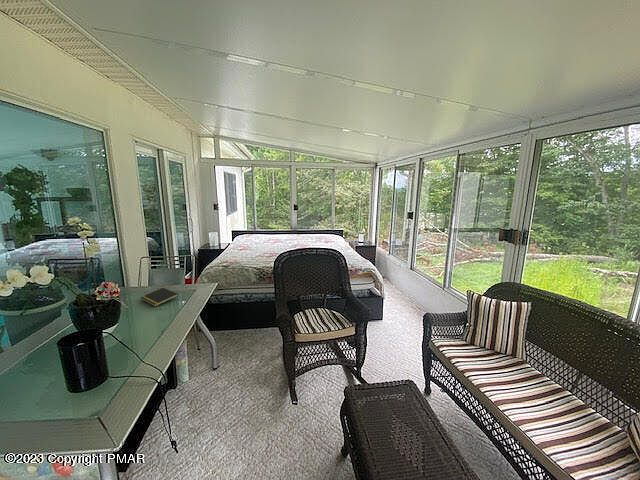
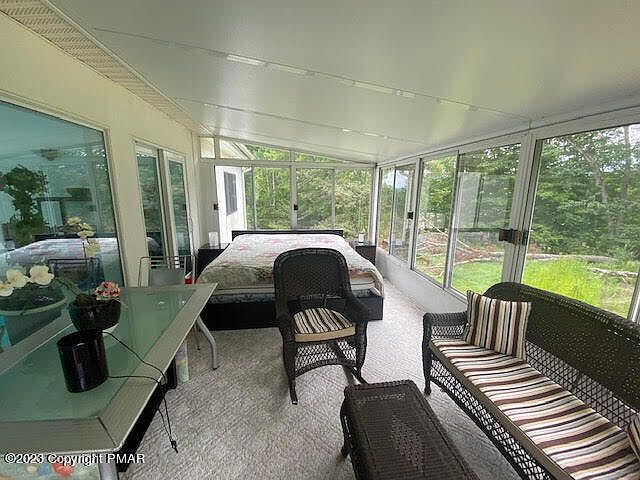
- notepad (159, 296)
